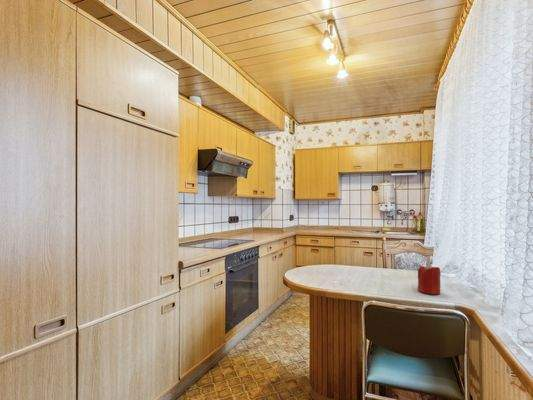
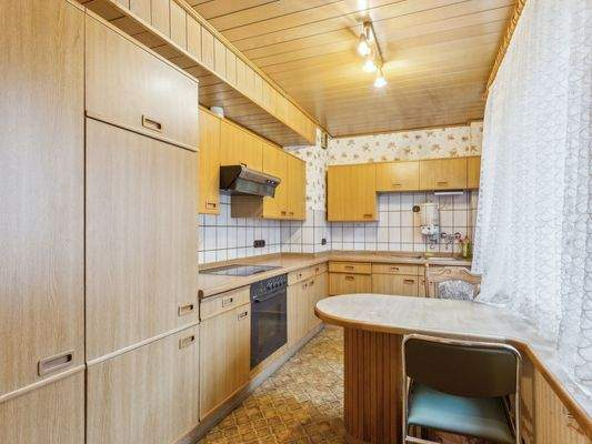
- candle (429, 277)
